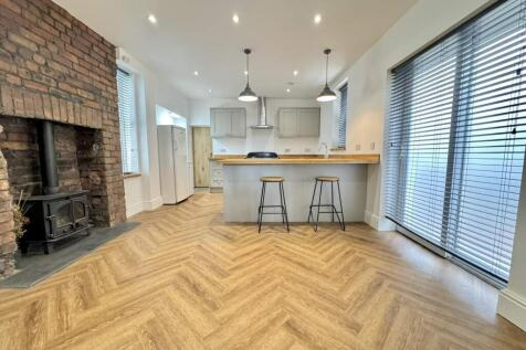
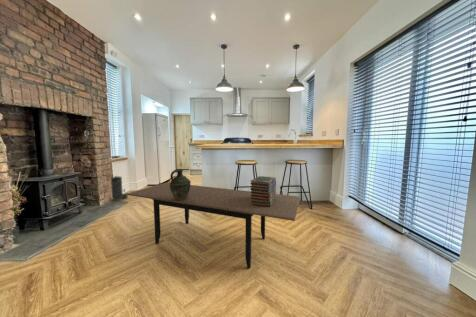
+ dining table (213, 213)
+ ceramic jug (180, 184)
+ canister (119, 187)
+ book stack (263, 190)
